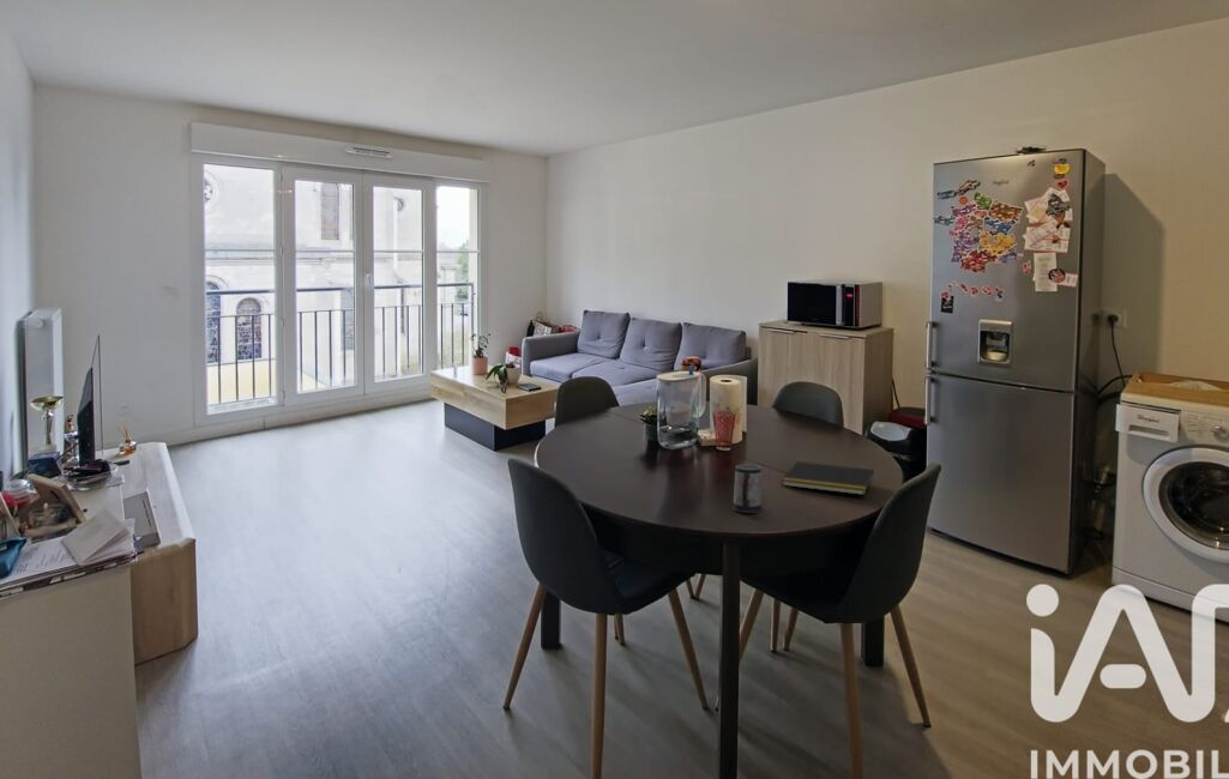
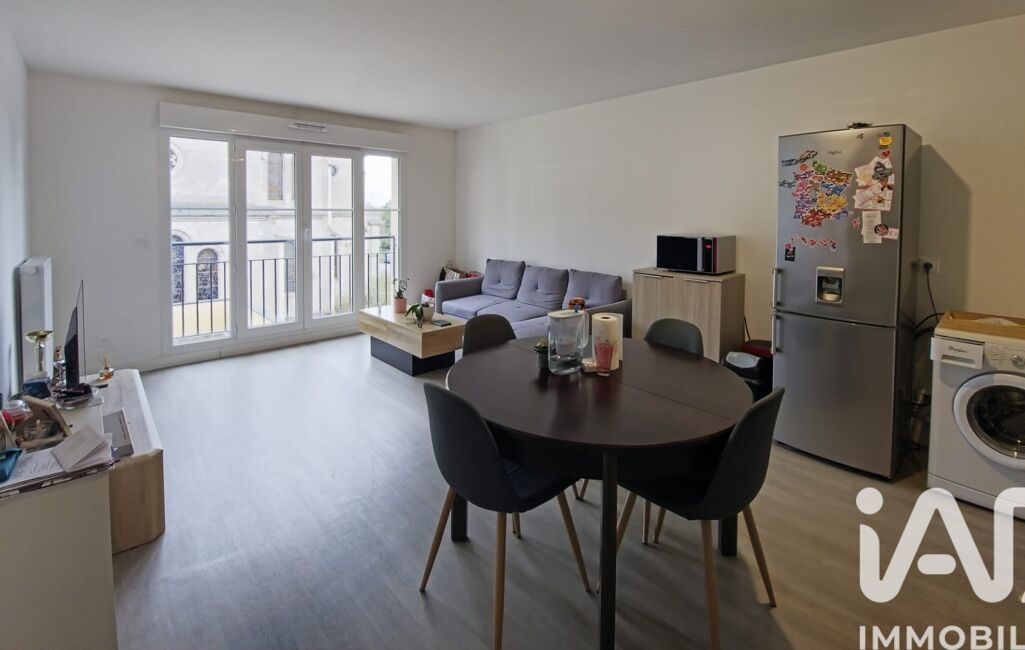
- mug (746, 489)
- notepad (827, 477)
